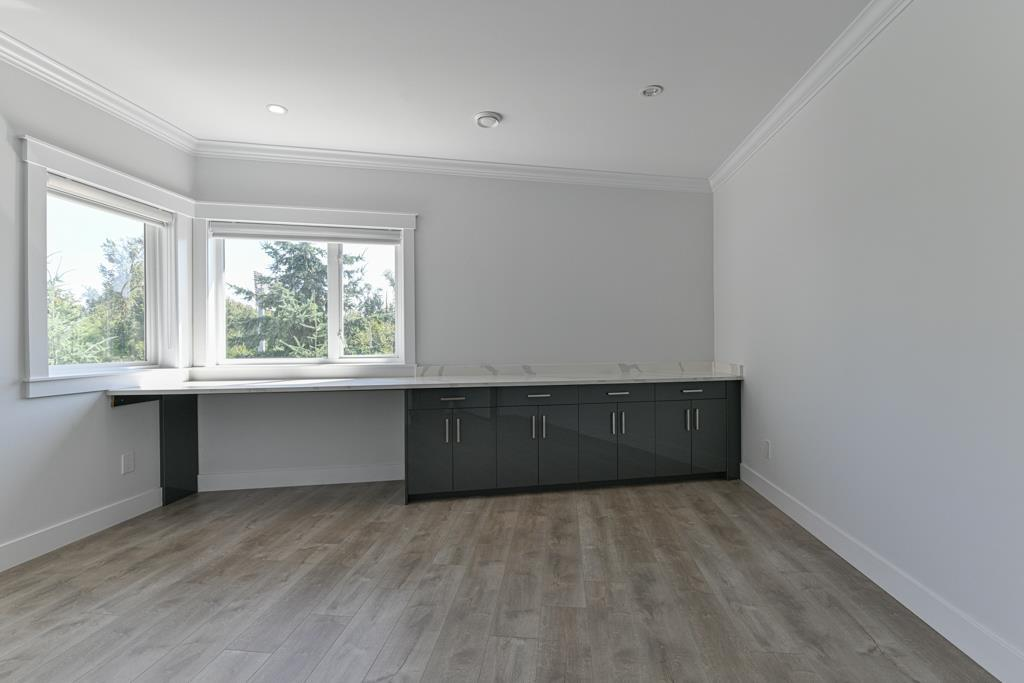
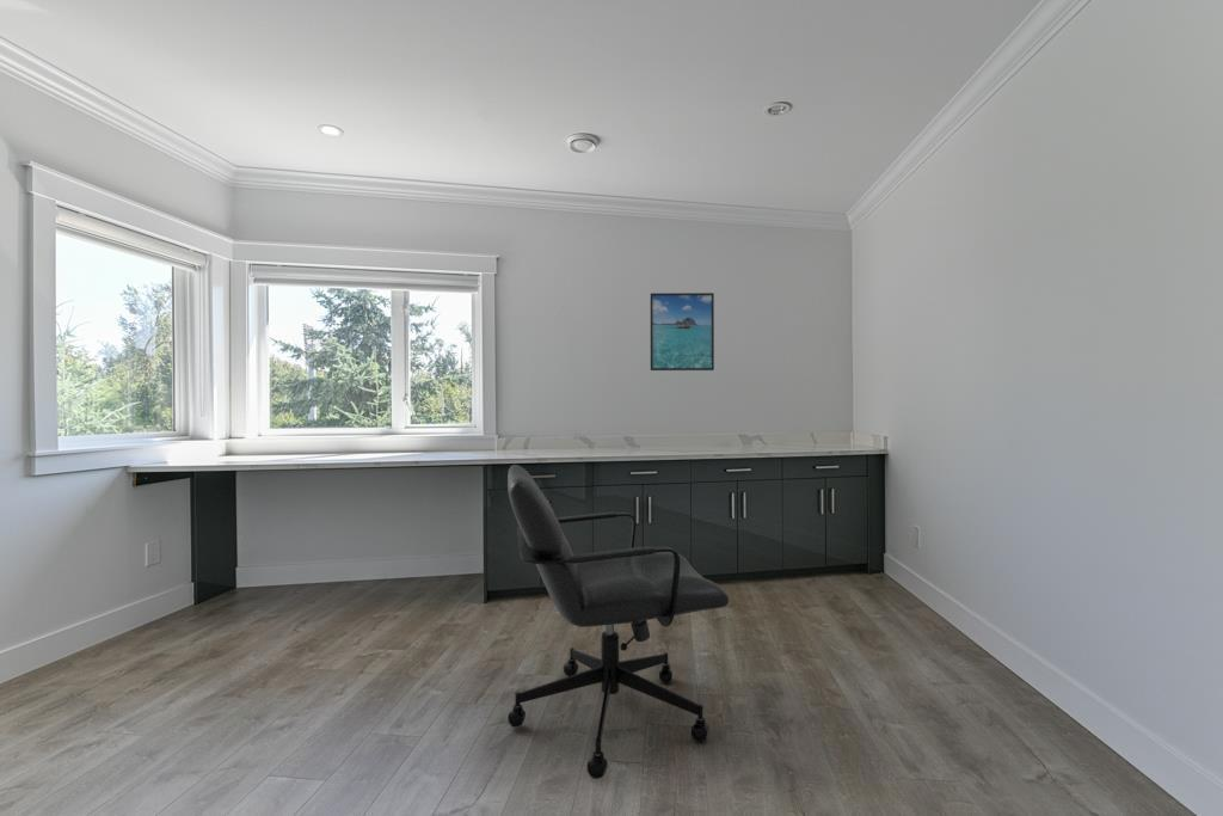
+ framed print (682, 331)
+ chair (609, 591)
